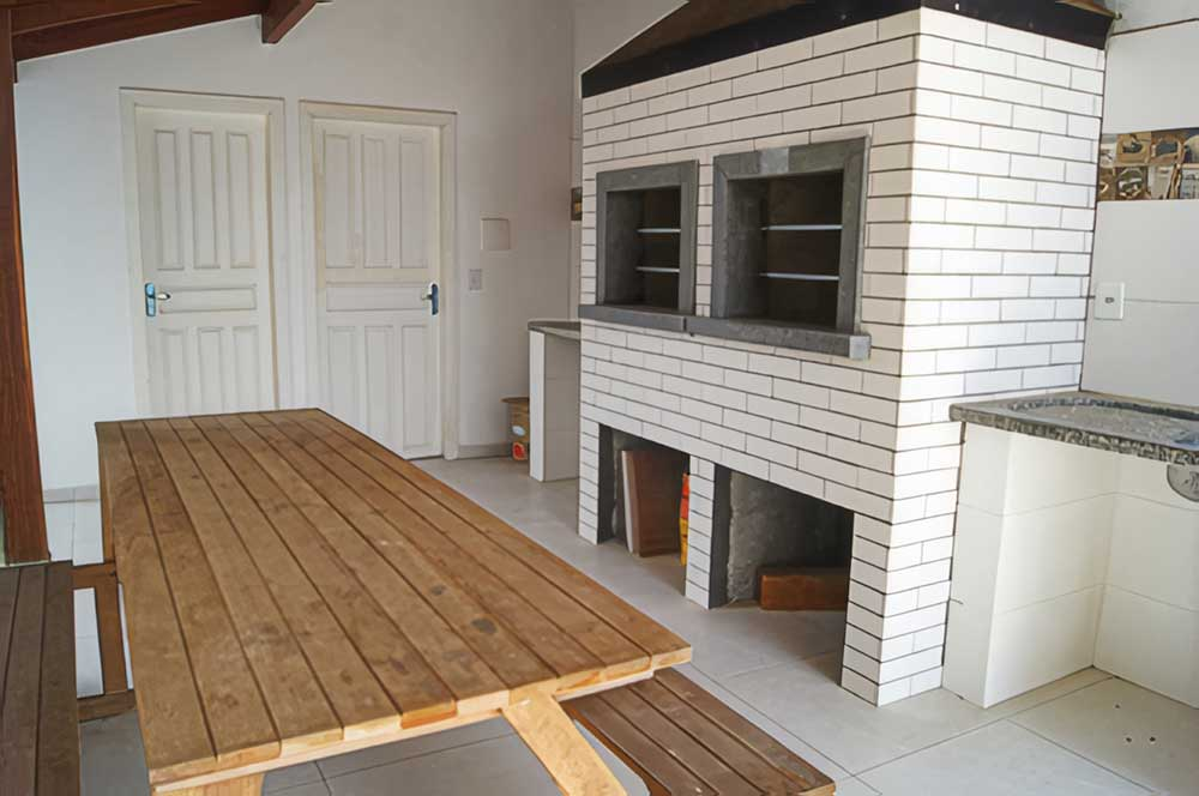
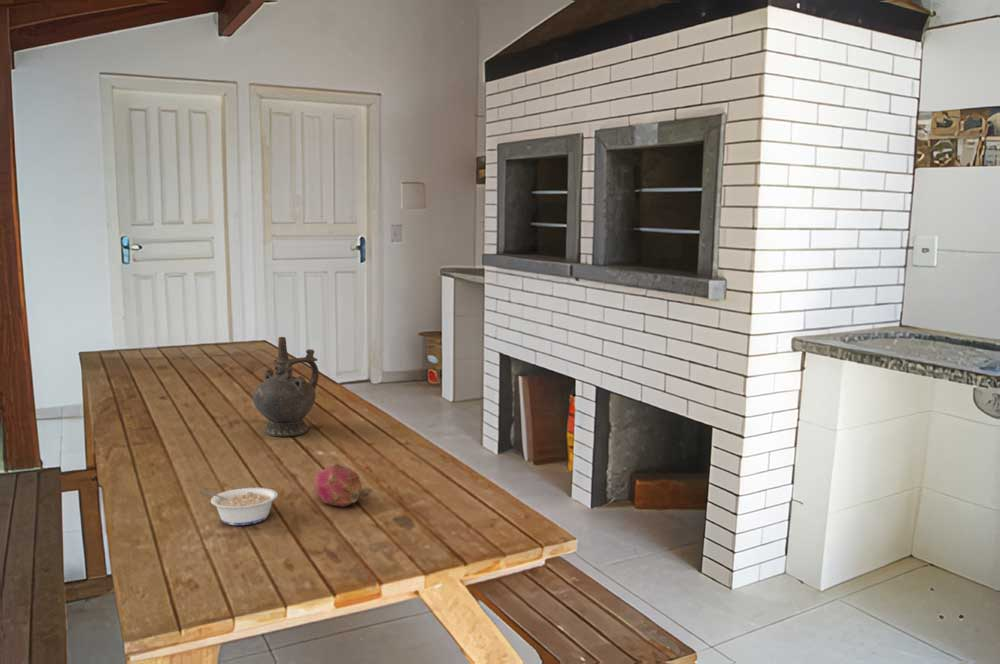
+ fruit (337, 483)
+ ceremonial vessel (287, 384)
+ legume (242, 505)
